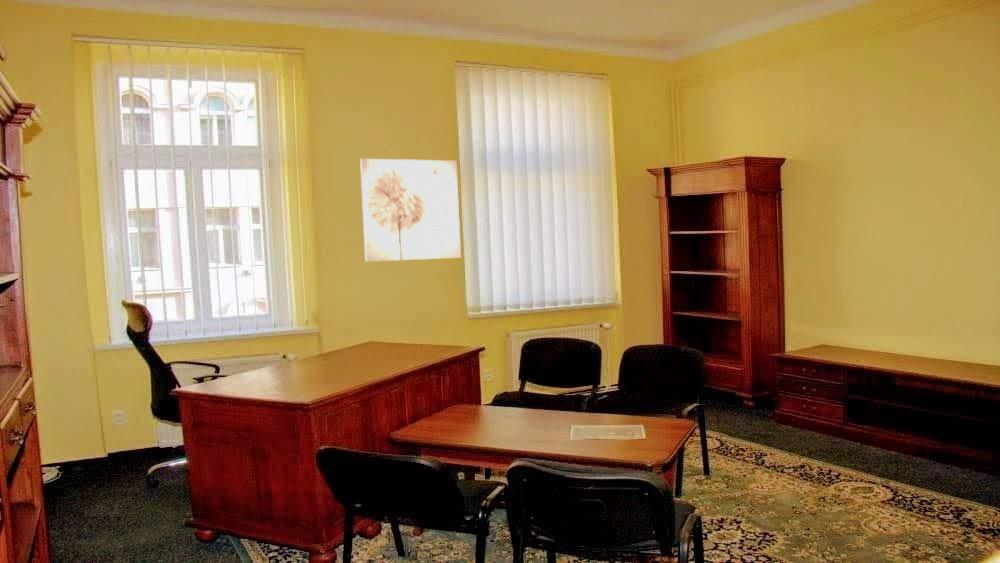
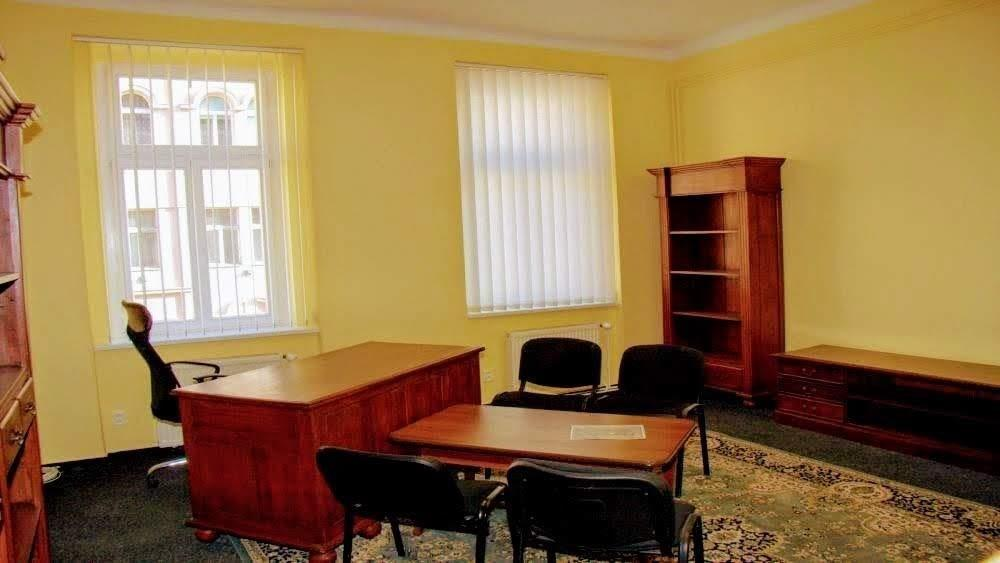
- wall art (412, 209)
